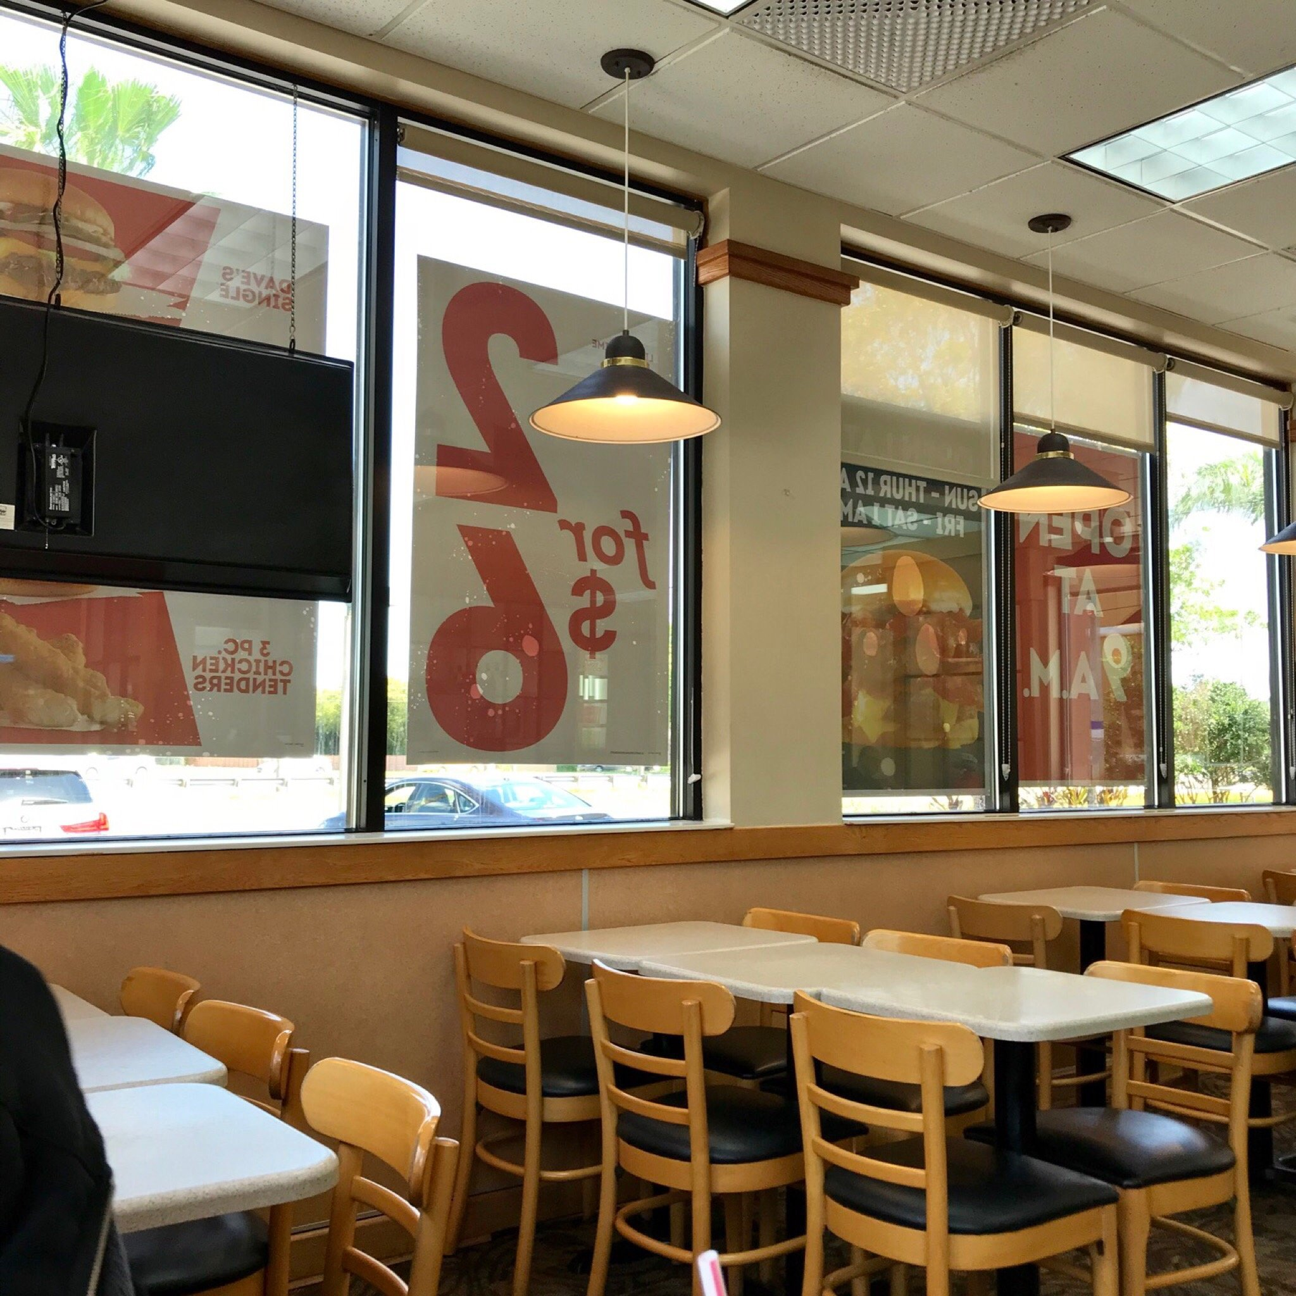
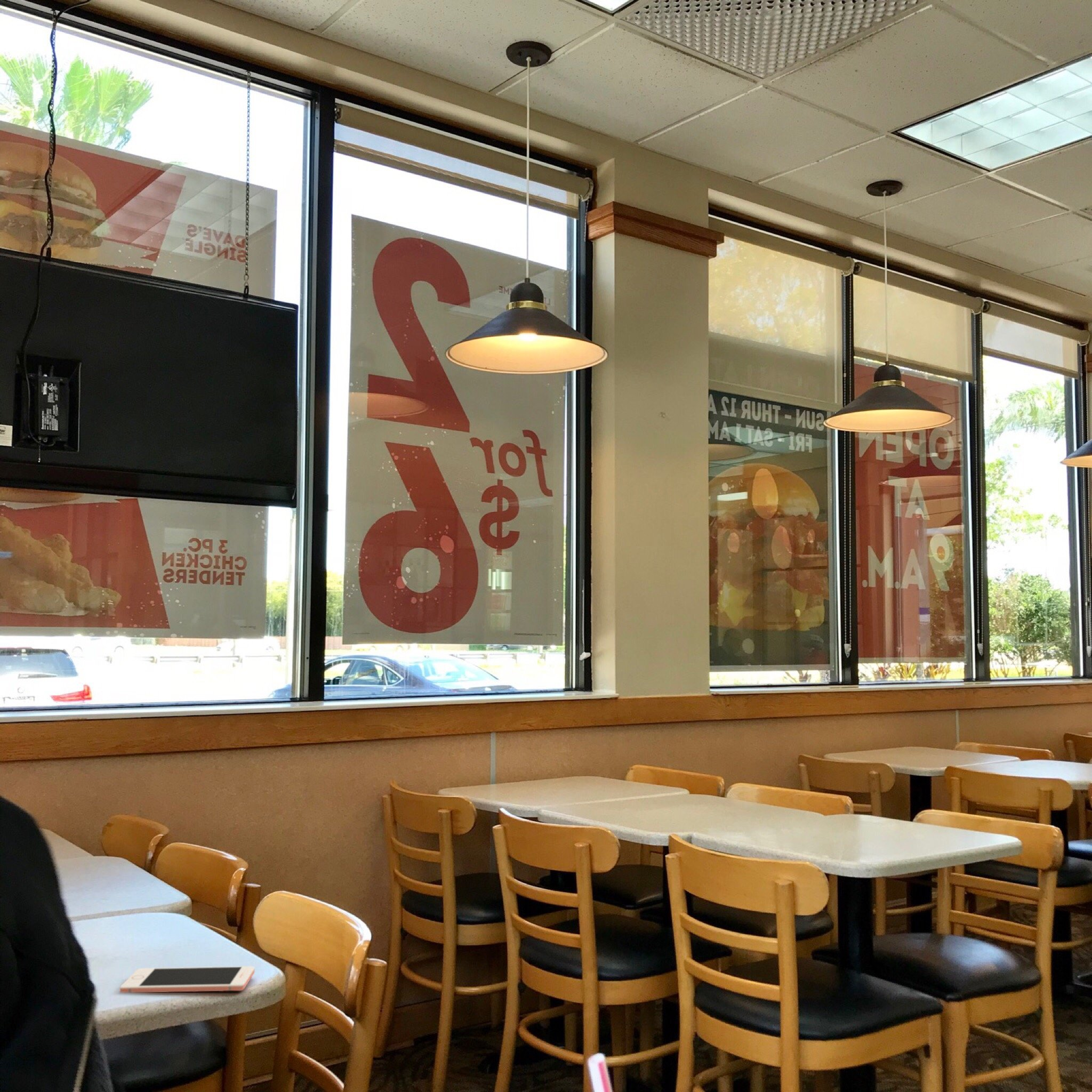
+ cell phone (189, 979)
